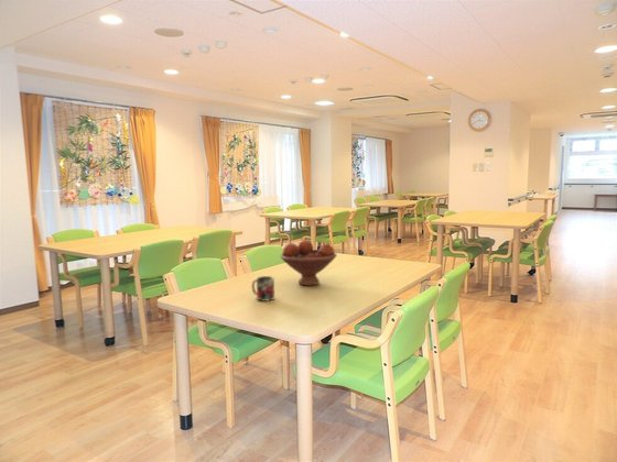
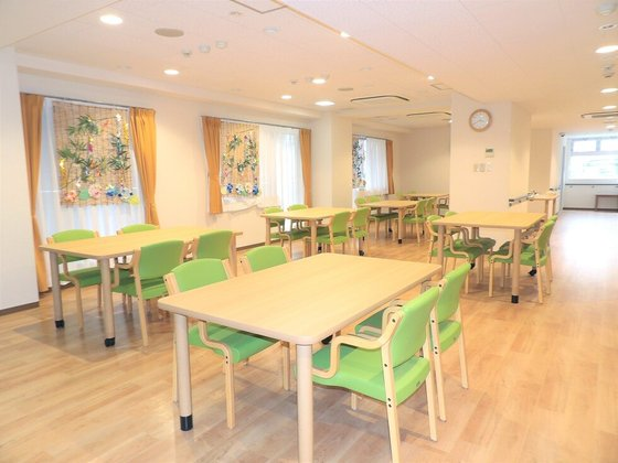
- fruit bowl (308, 263)
- mug (262, 287)
